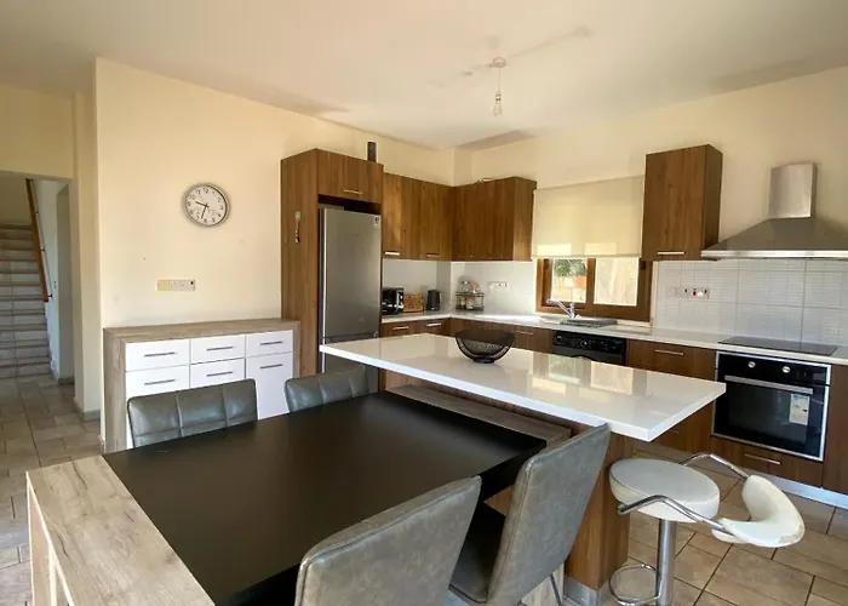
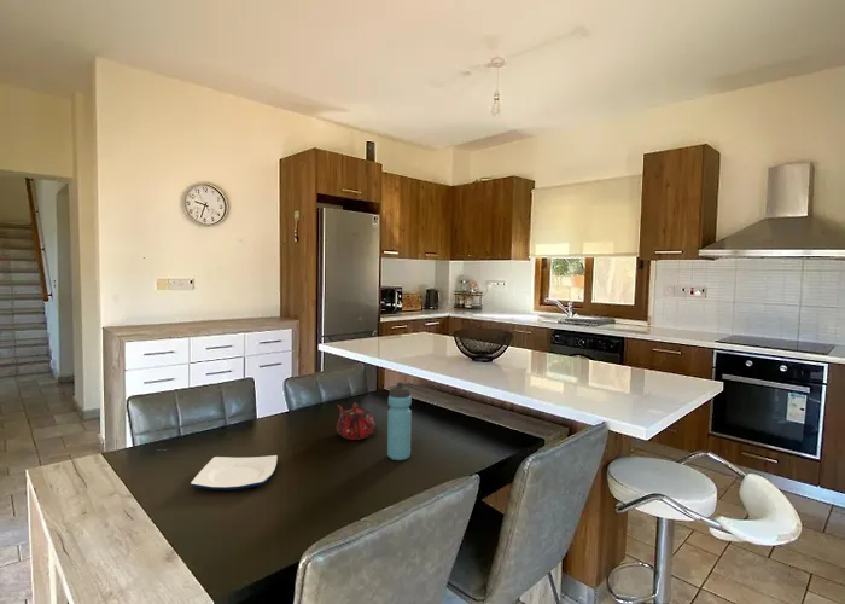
+ water bottle (398, 419)
+ teapot (354, 419)
+ plate (237, 472)
